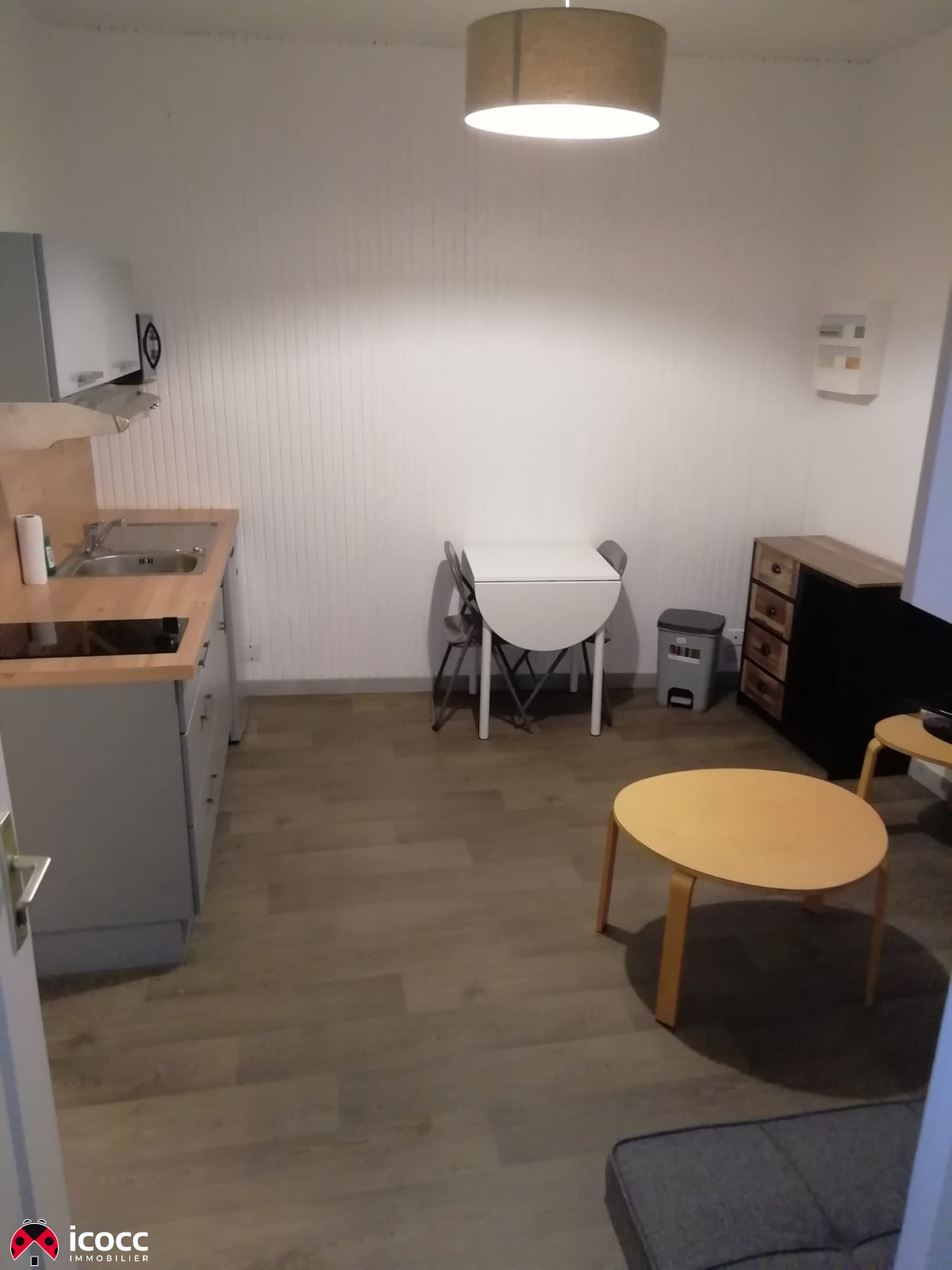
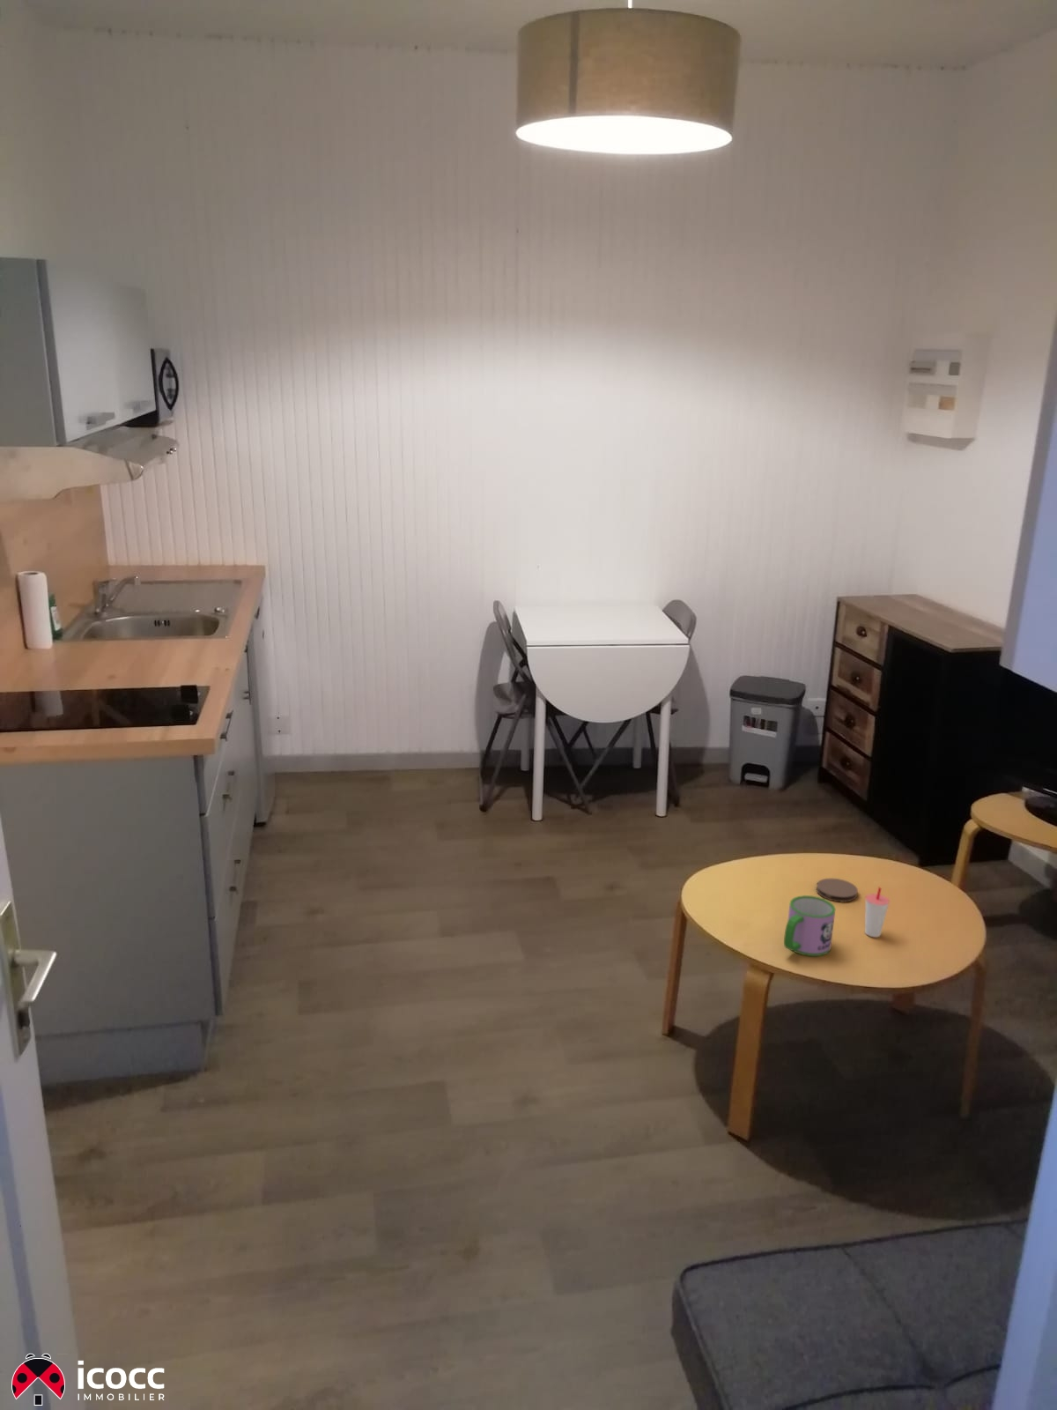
+ cup (876, 910)
+ mug (805, 928)
+ coaster (837, 889)
